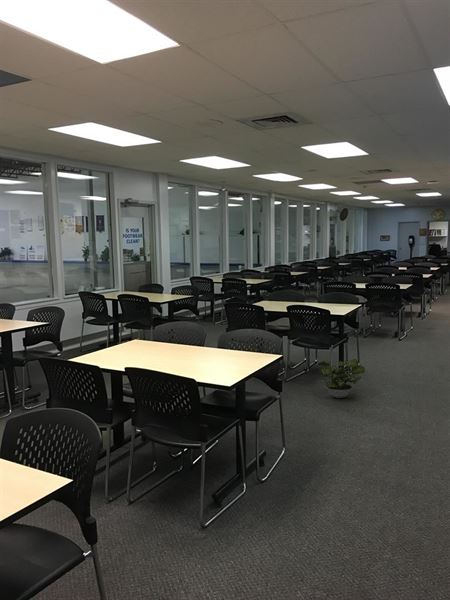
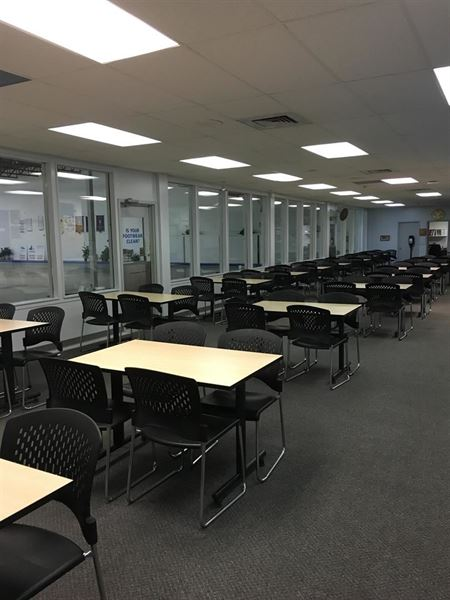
- potted plant (340, 377)
